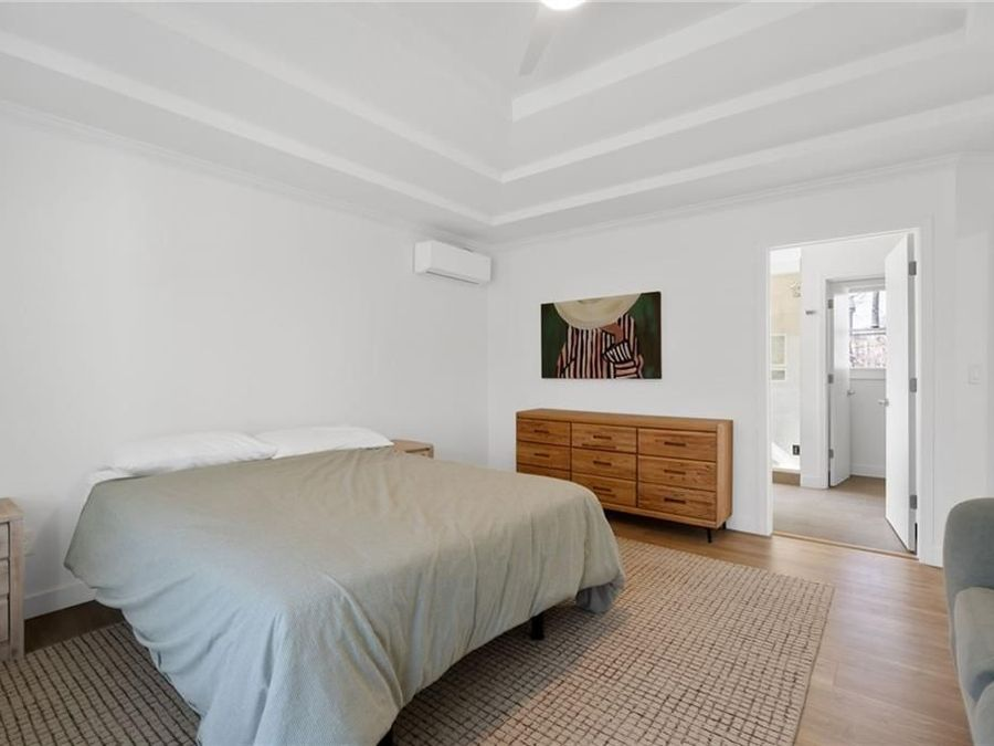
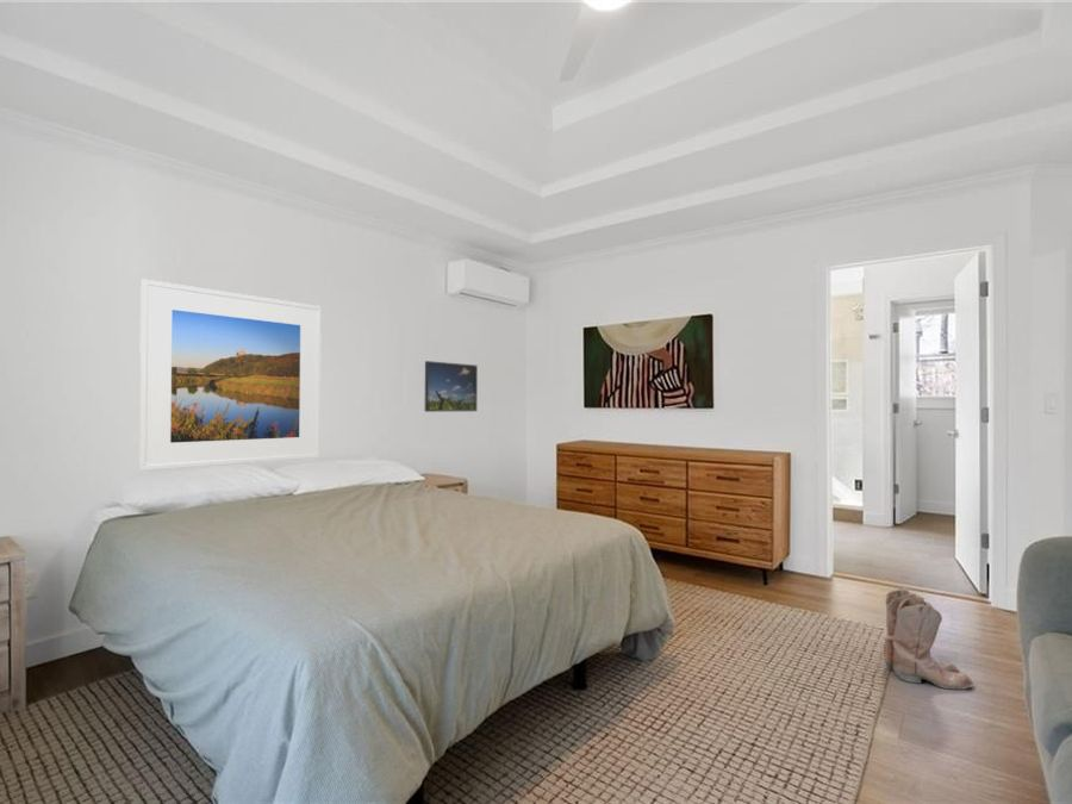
+ boots (927, 635)
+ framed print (451, 387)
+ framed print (241, 379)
